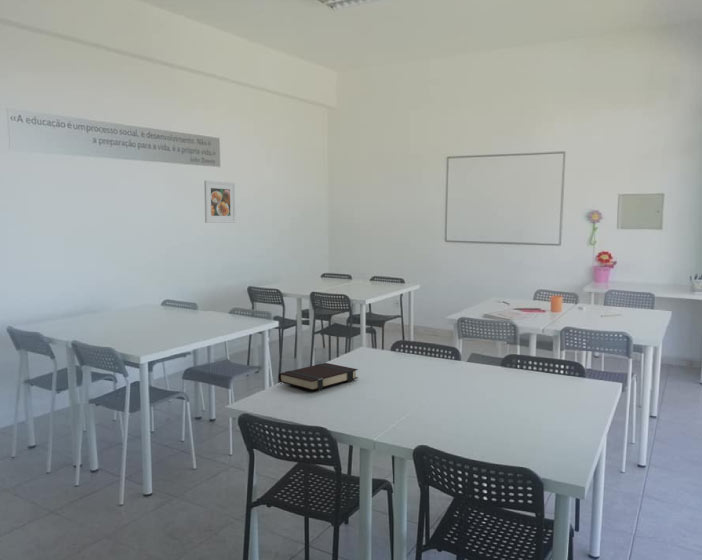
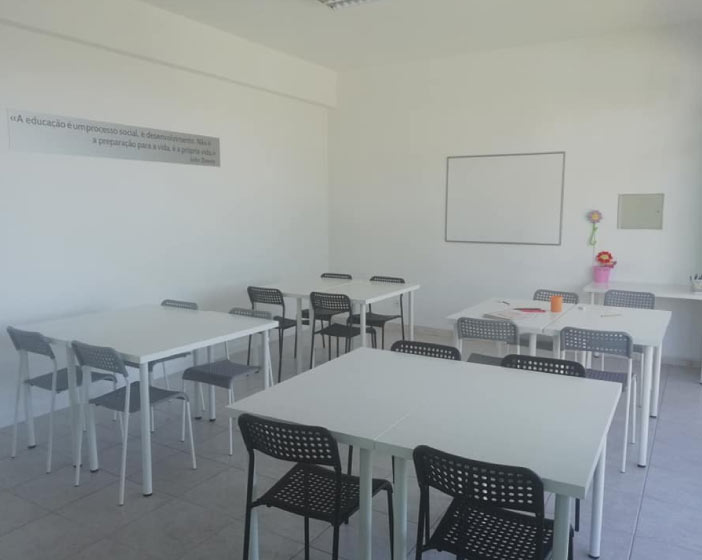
- book (318, 375)
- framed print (220, 202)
